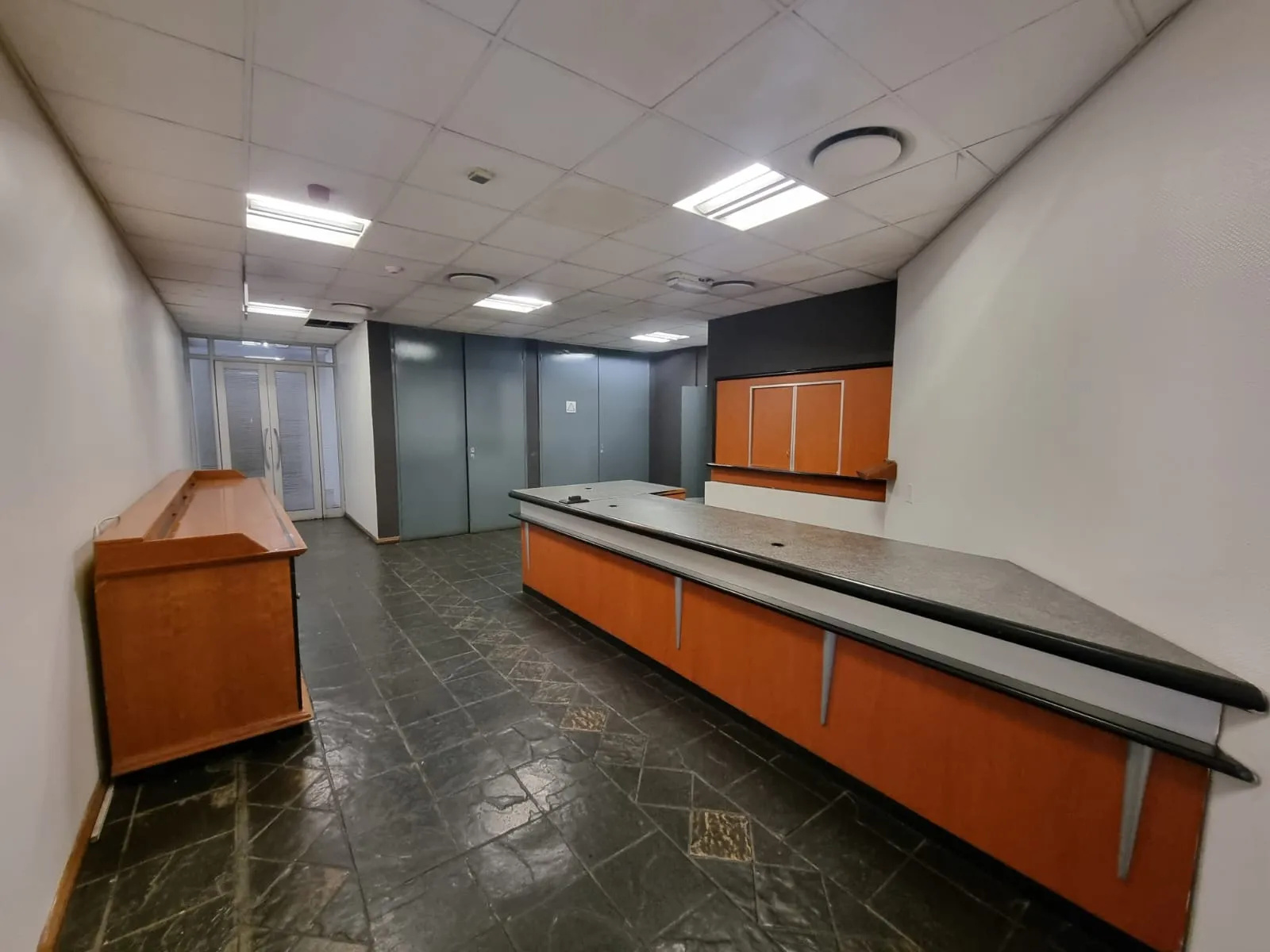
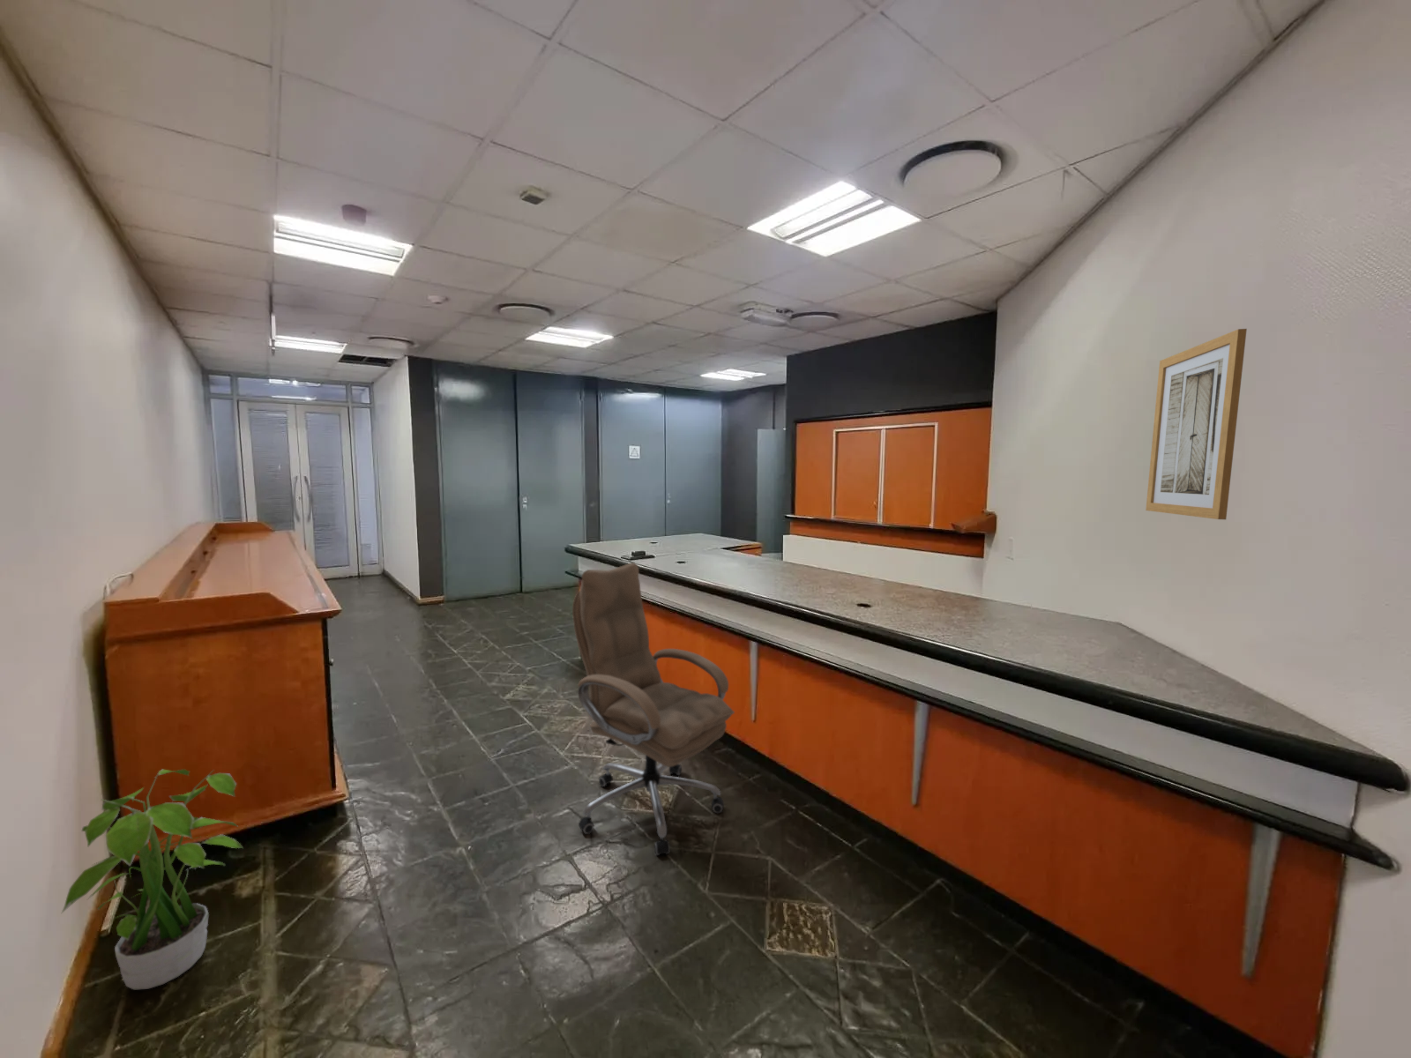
+ potted plant (162, 880)
+ wall art (1189, 431)
+ office chair (648, 691)
